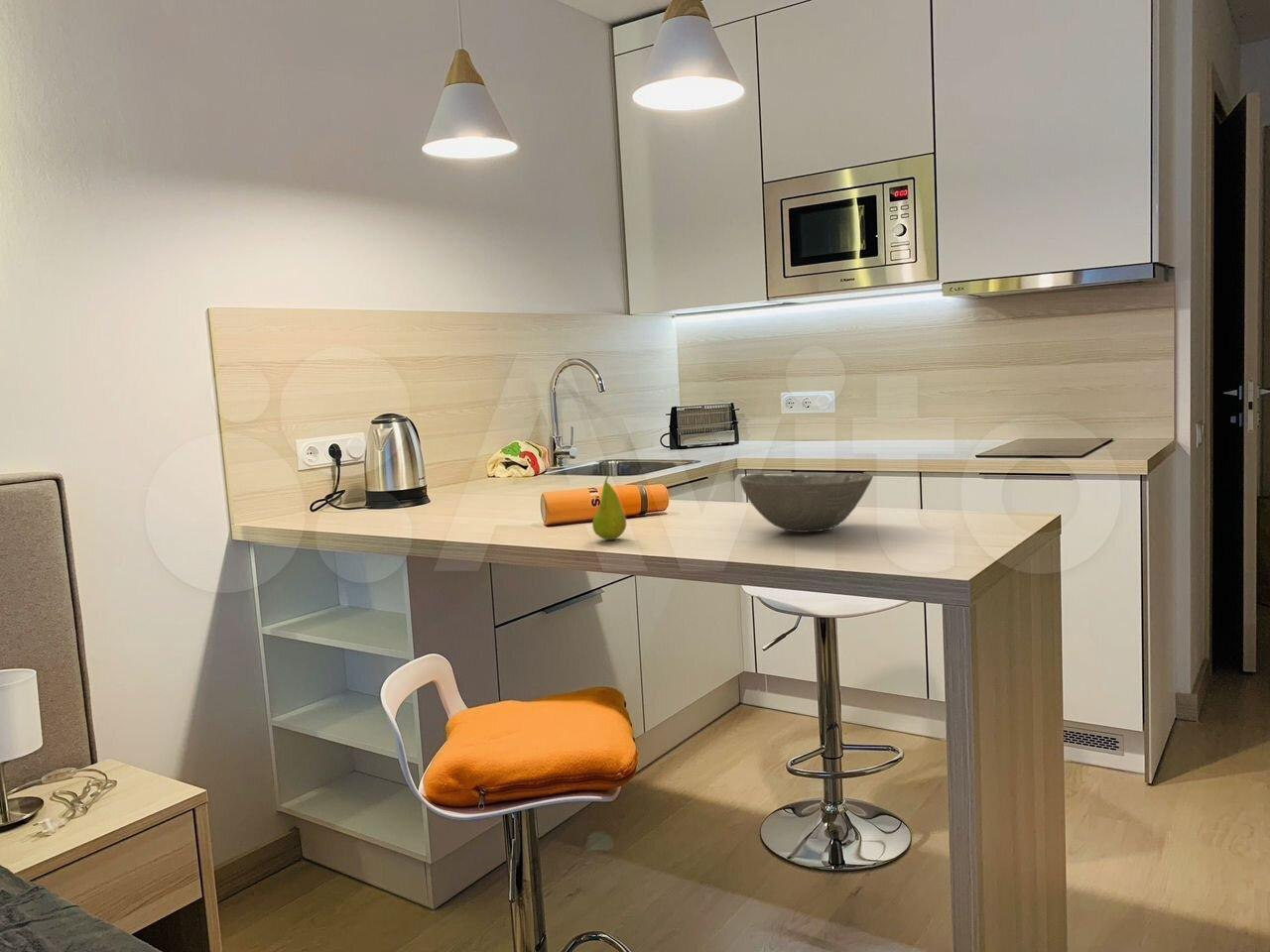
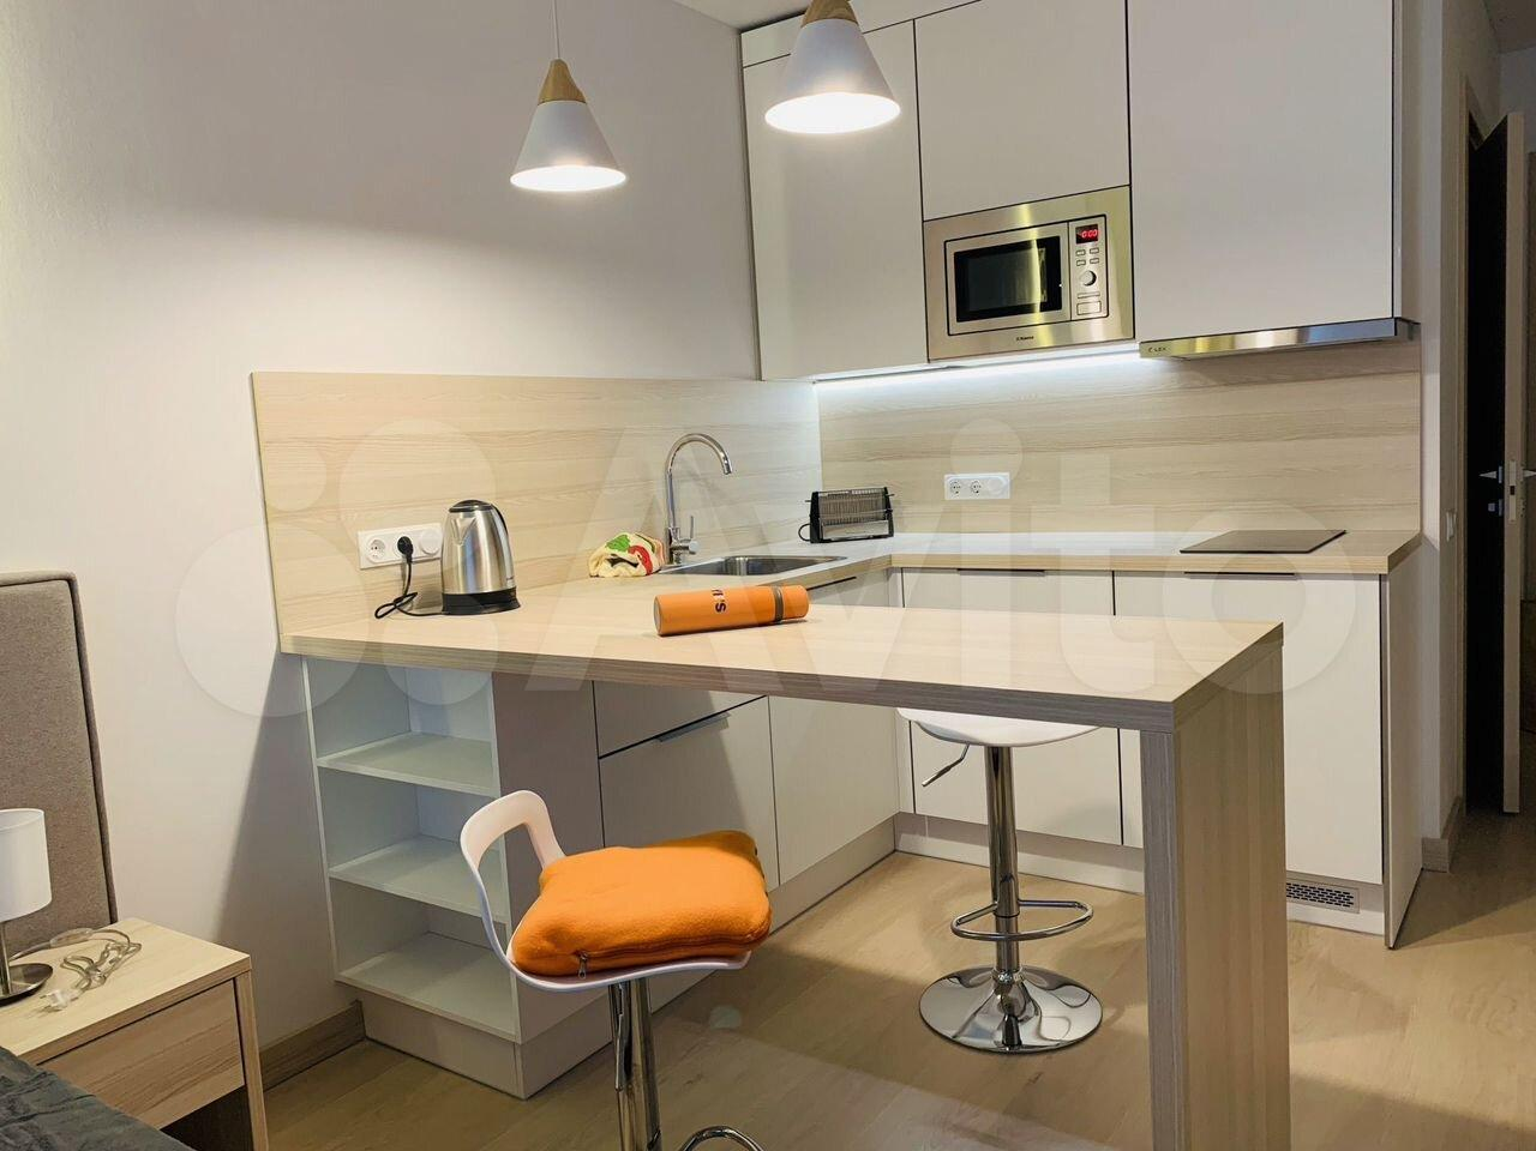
- bowl (808, 503)
- fruit (608, 506)
